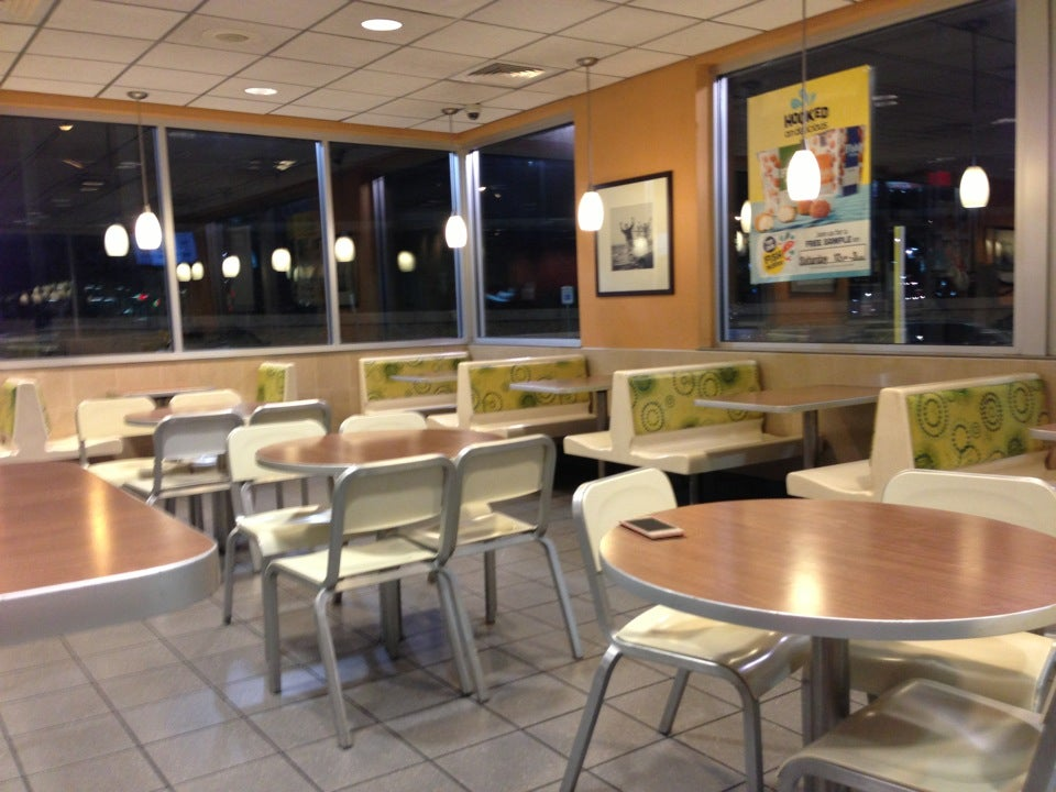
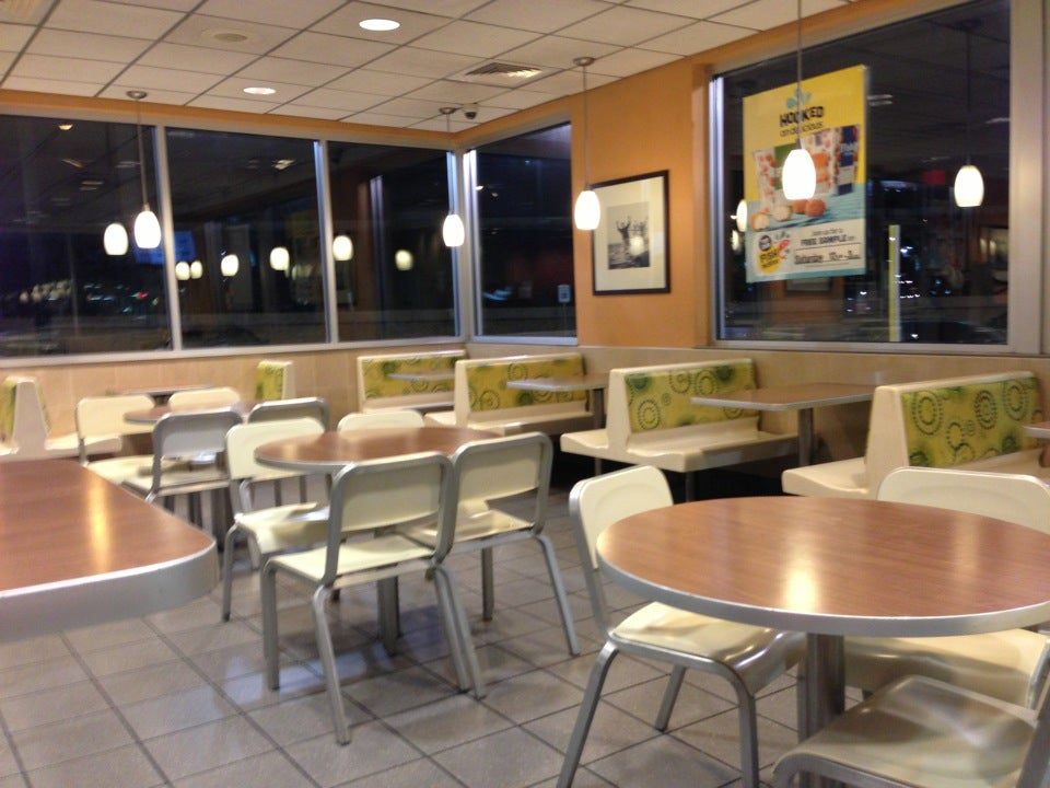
- cell phone (650, 526)
